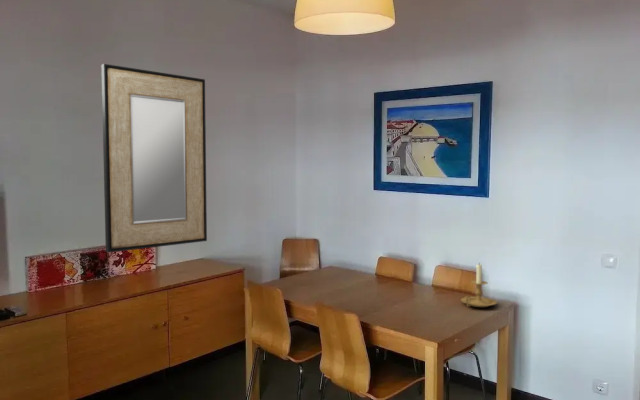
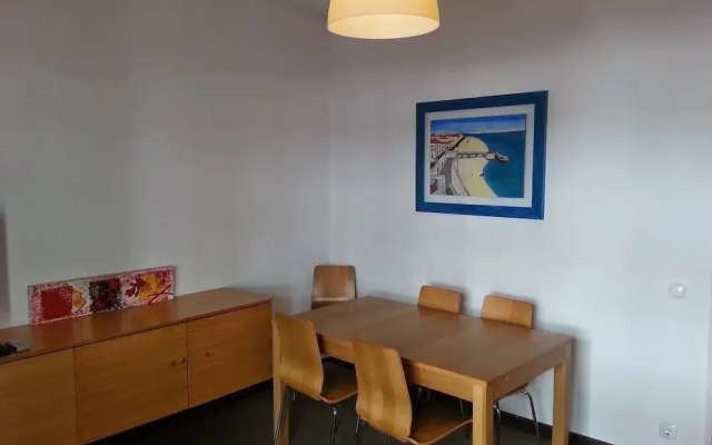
- home mirror (158, 160)
- candle holder (478, 284)
